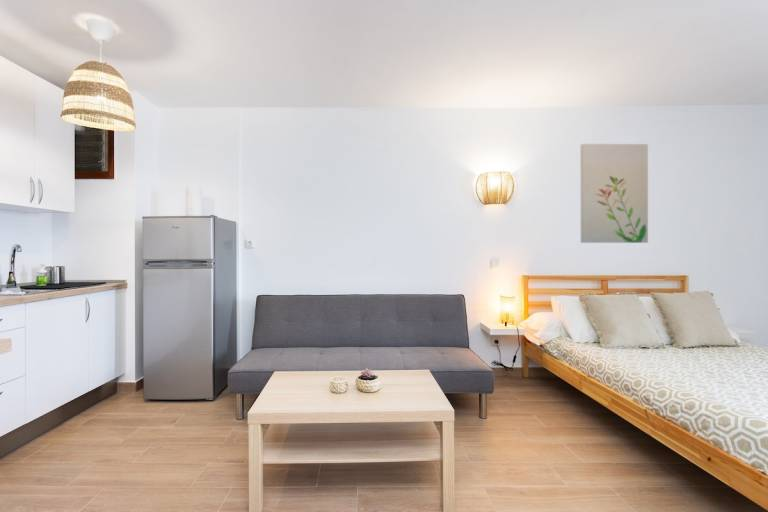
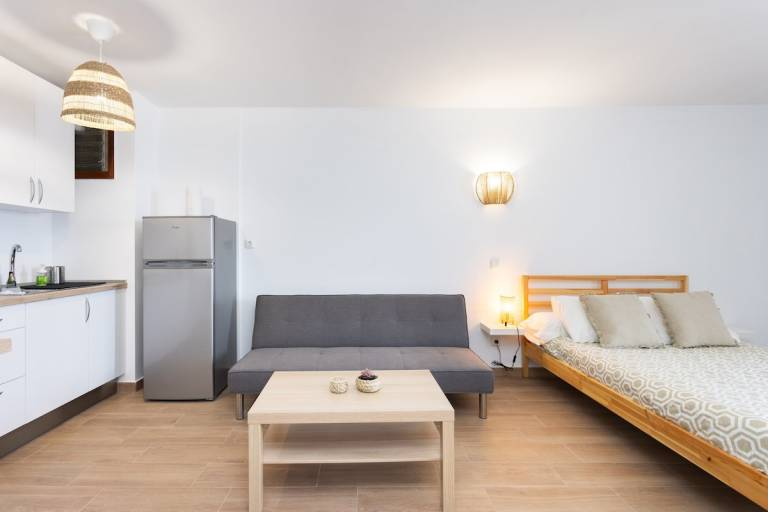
- wall art (614, 193)
